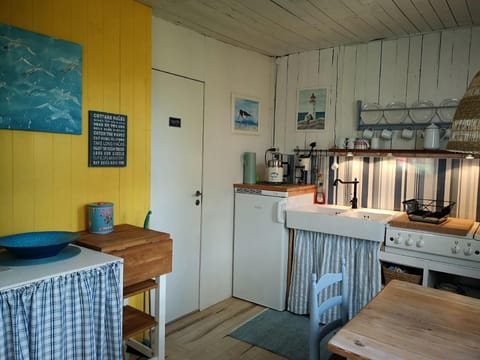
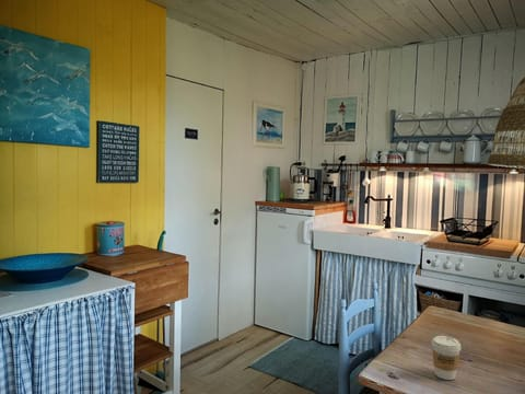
+ coffee cup (445, 357)
